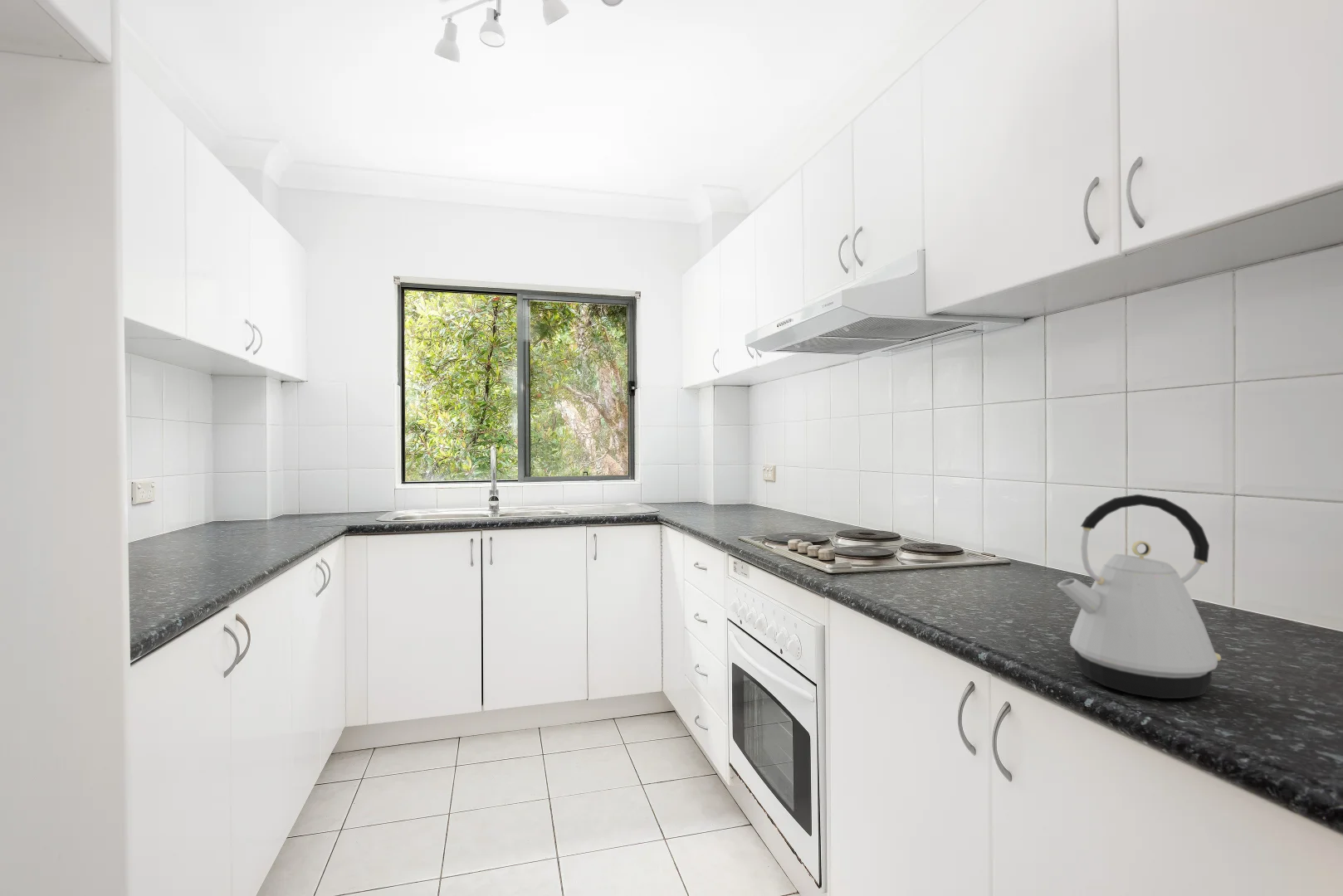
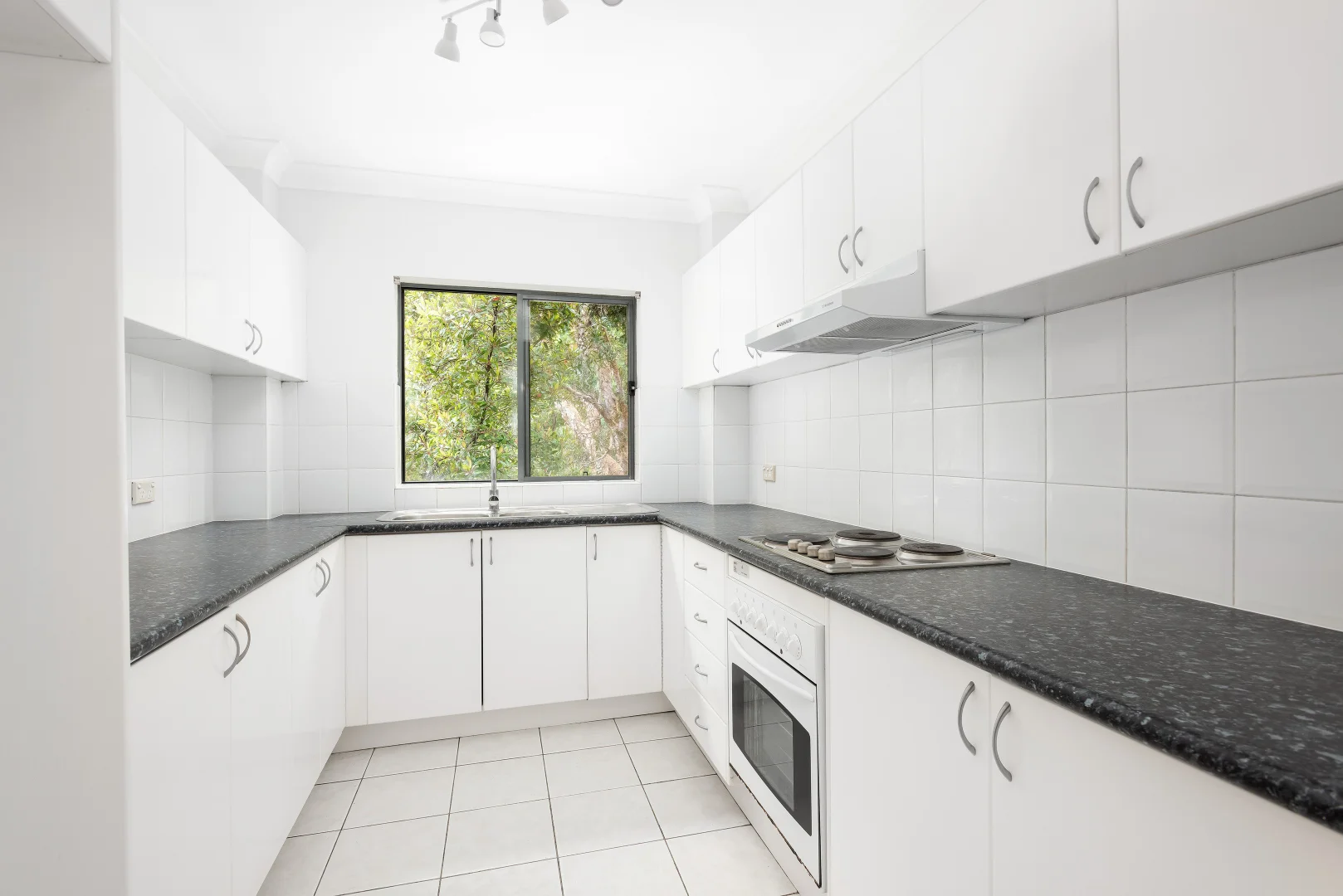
- kettle (1135, 588)
